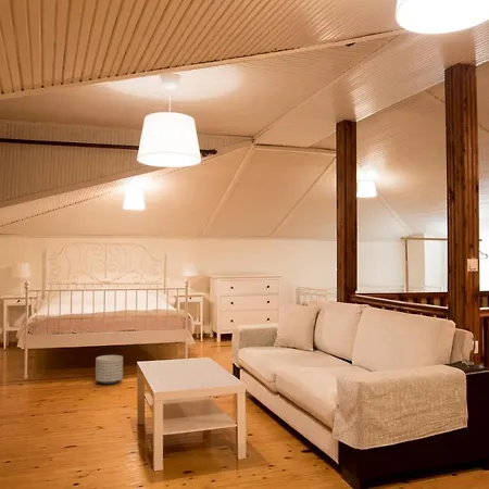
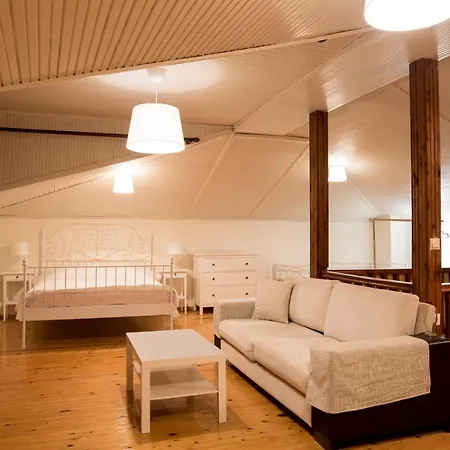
- planter (109, 369)
